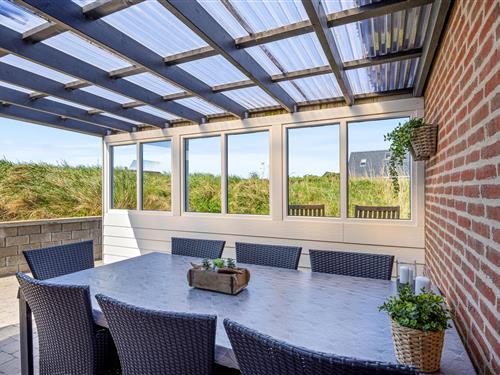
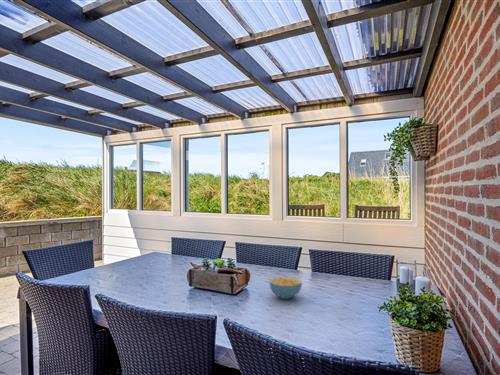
+ cereal bowl (285, 289)
